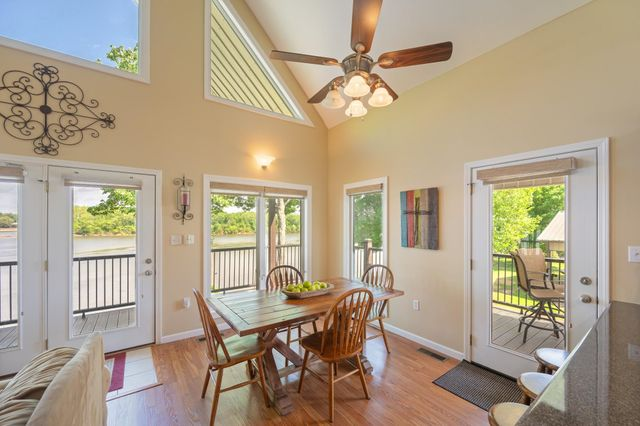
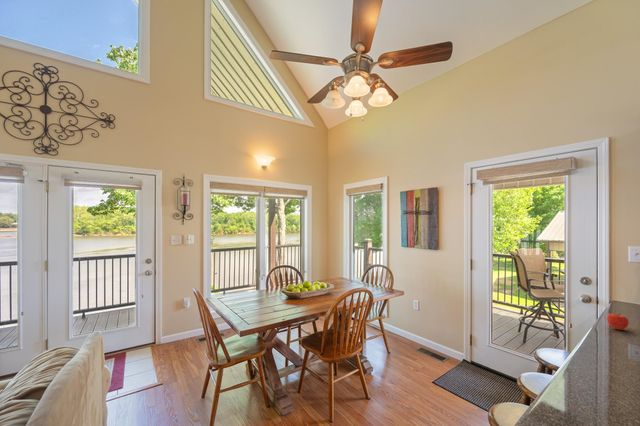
+ fruit (617, 321)
